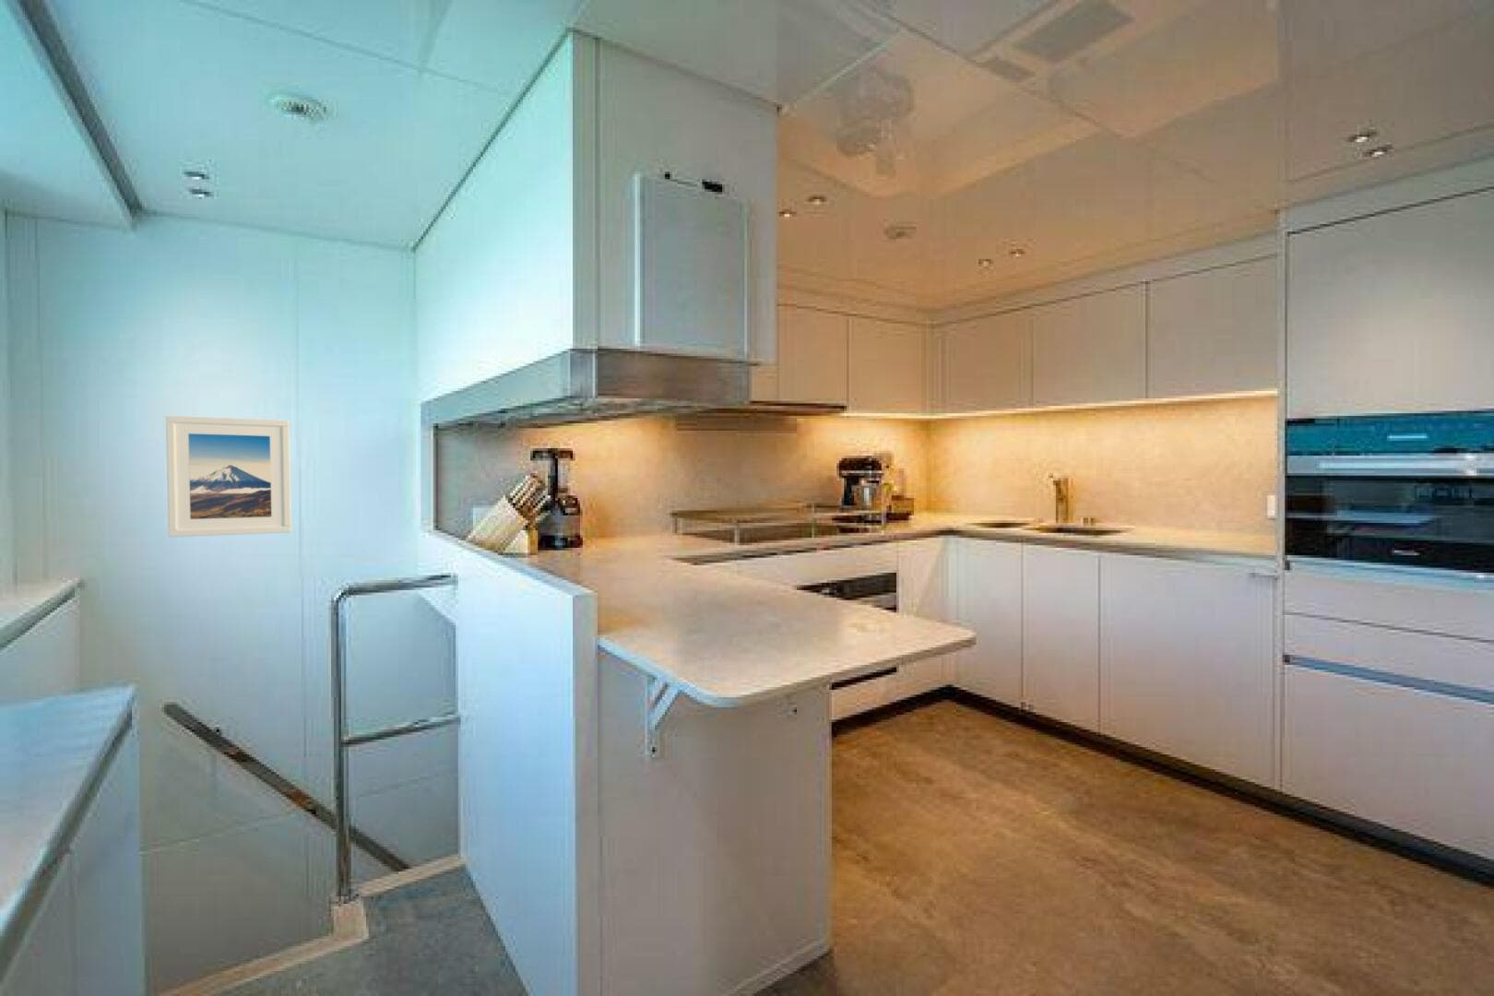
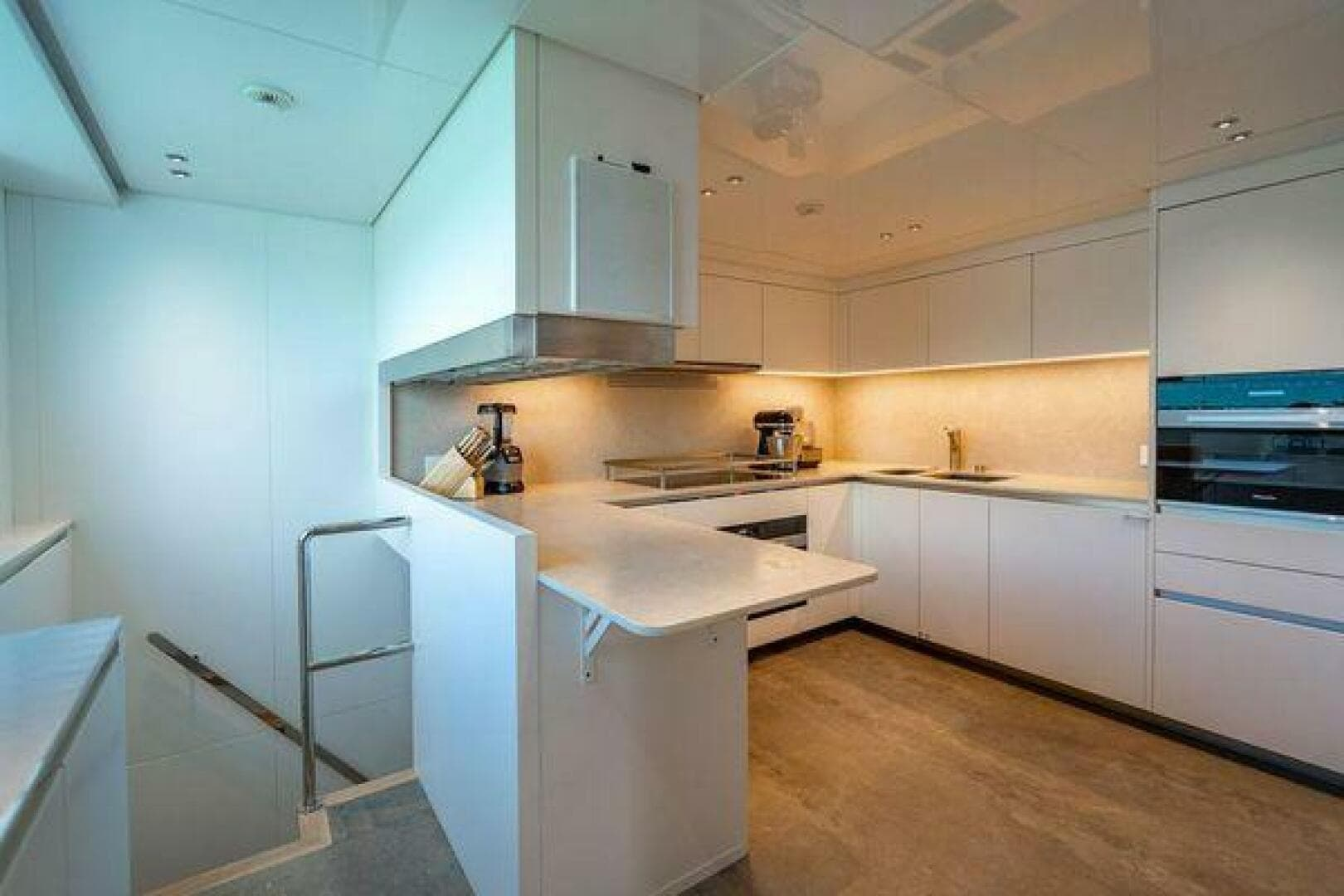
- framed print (230, 476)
